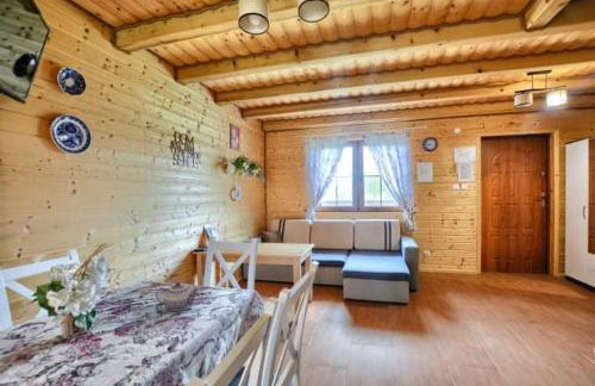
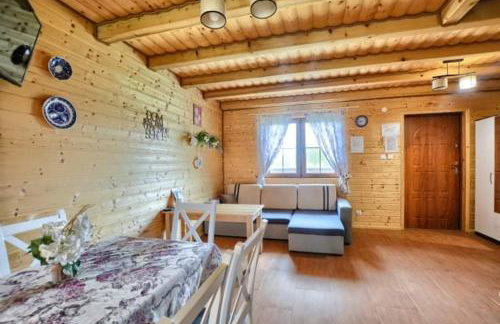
- teapot (177, 294)
